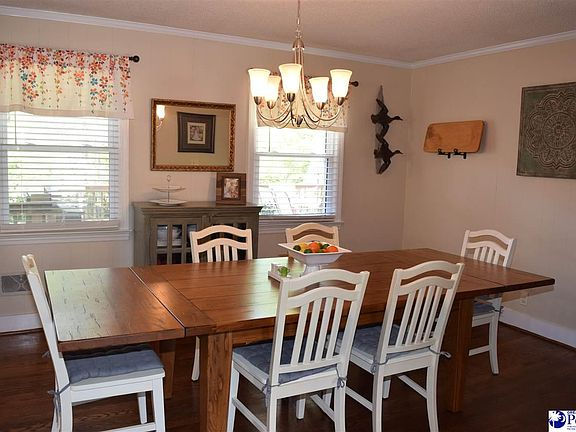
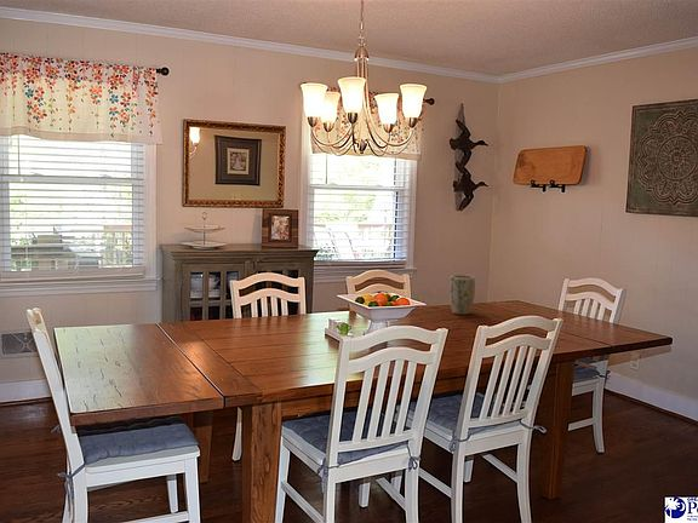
+ plant pot (462, 294)
